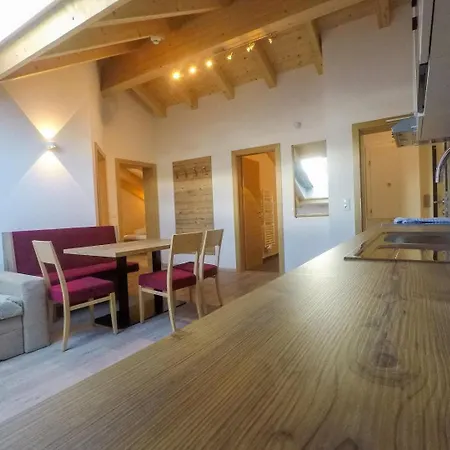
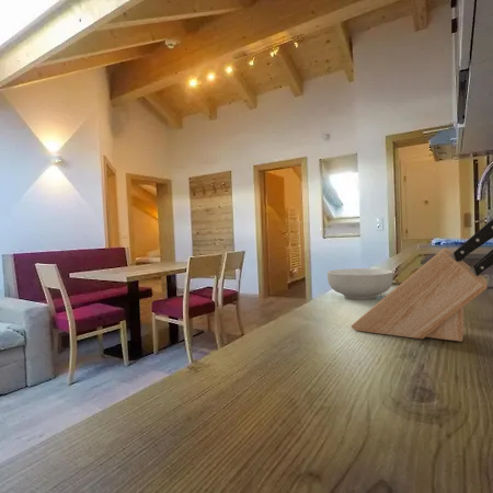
+ cereal bowl (359, 284)
+ knife block (426, 277)
